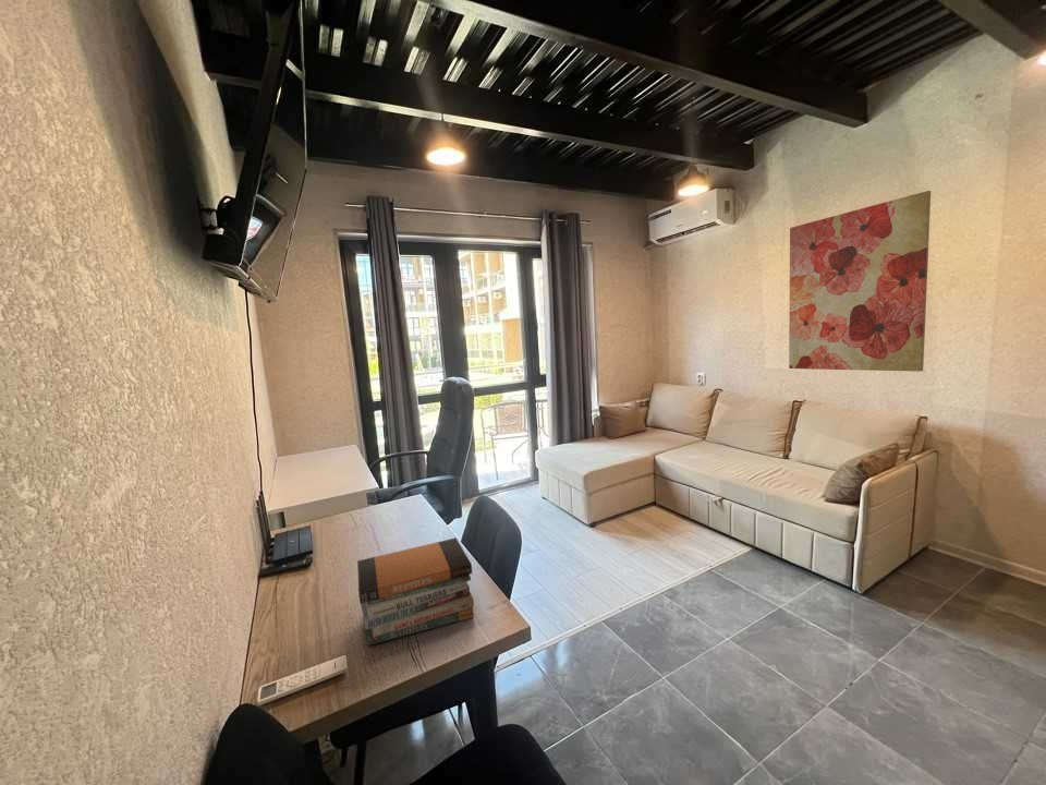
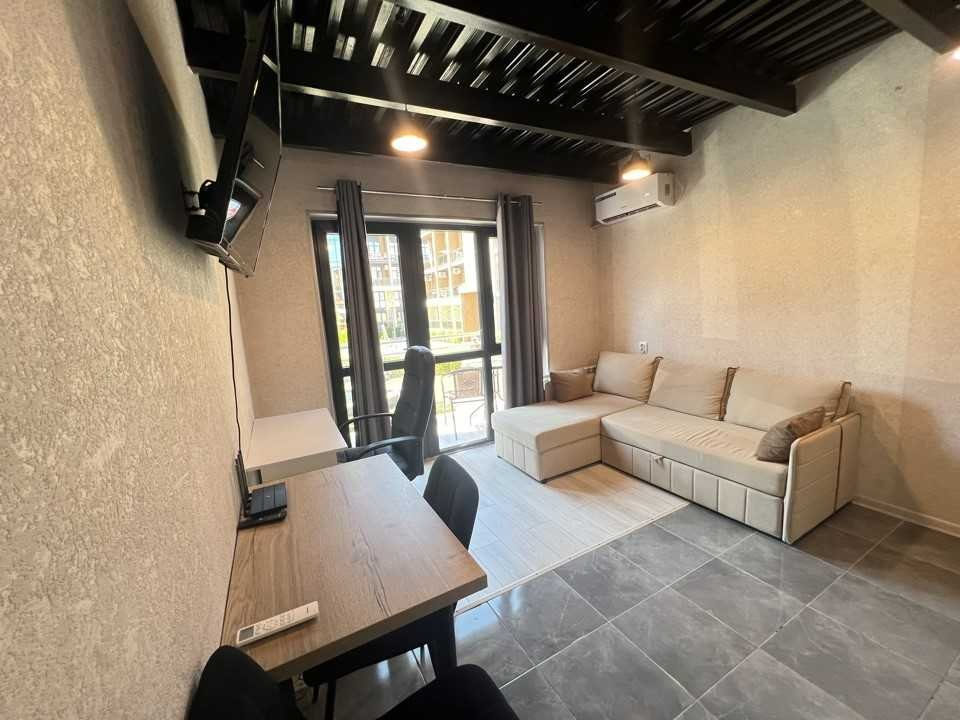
- book stack (415, 588)
- wall art (850, 292)
